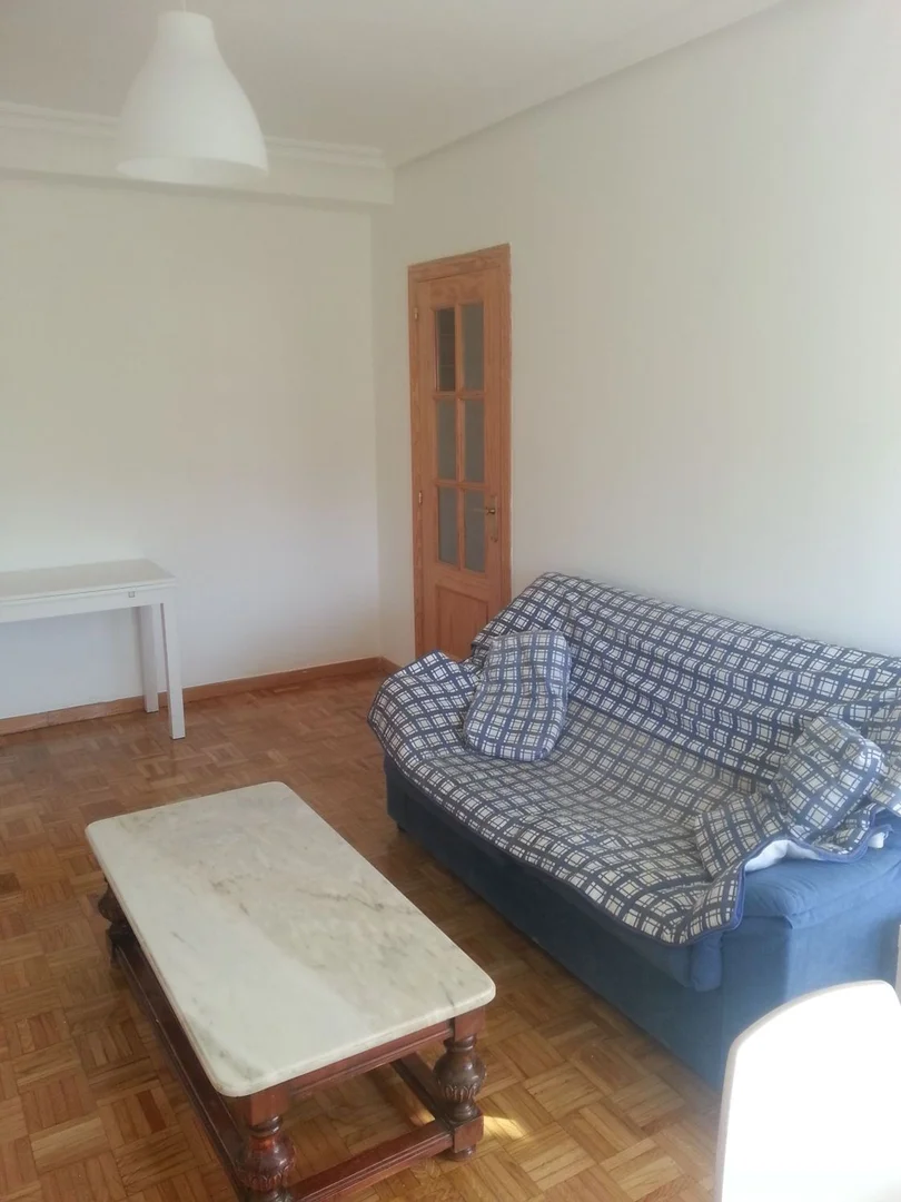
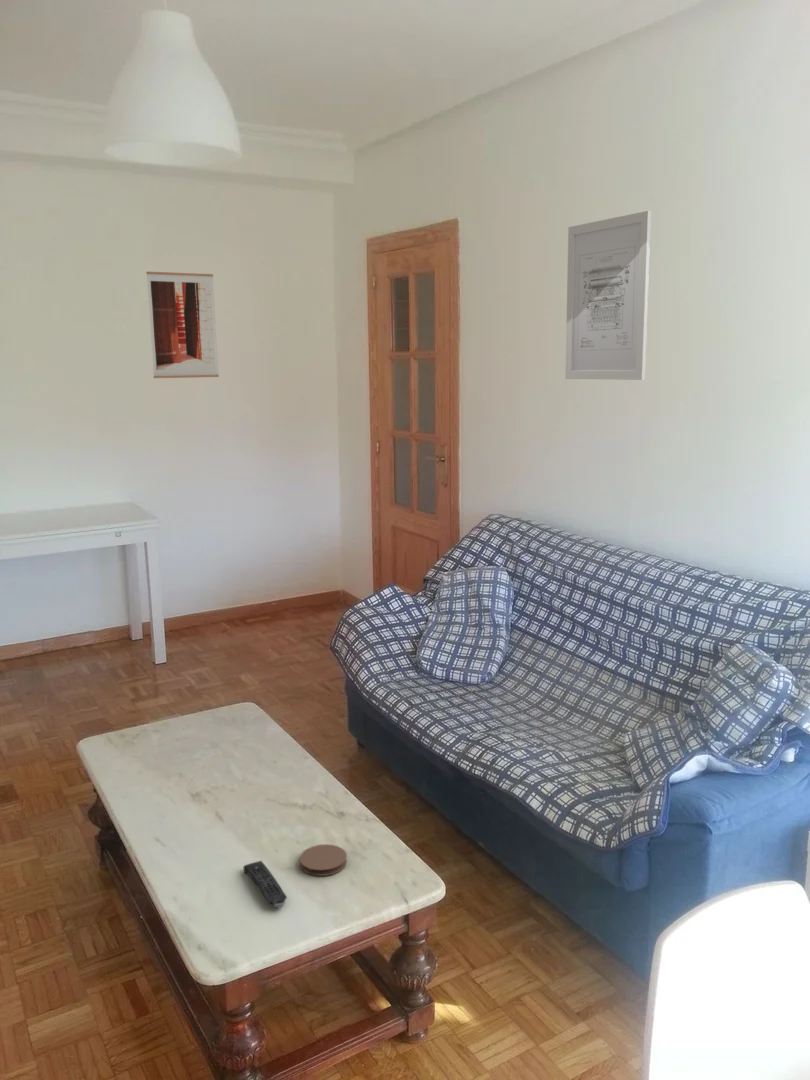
+ remote control (266, 883)
+ wall art (183, 325)
+ wall art (605, 300)
+ coaster (323, 859)
